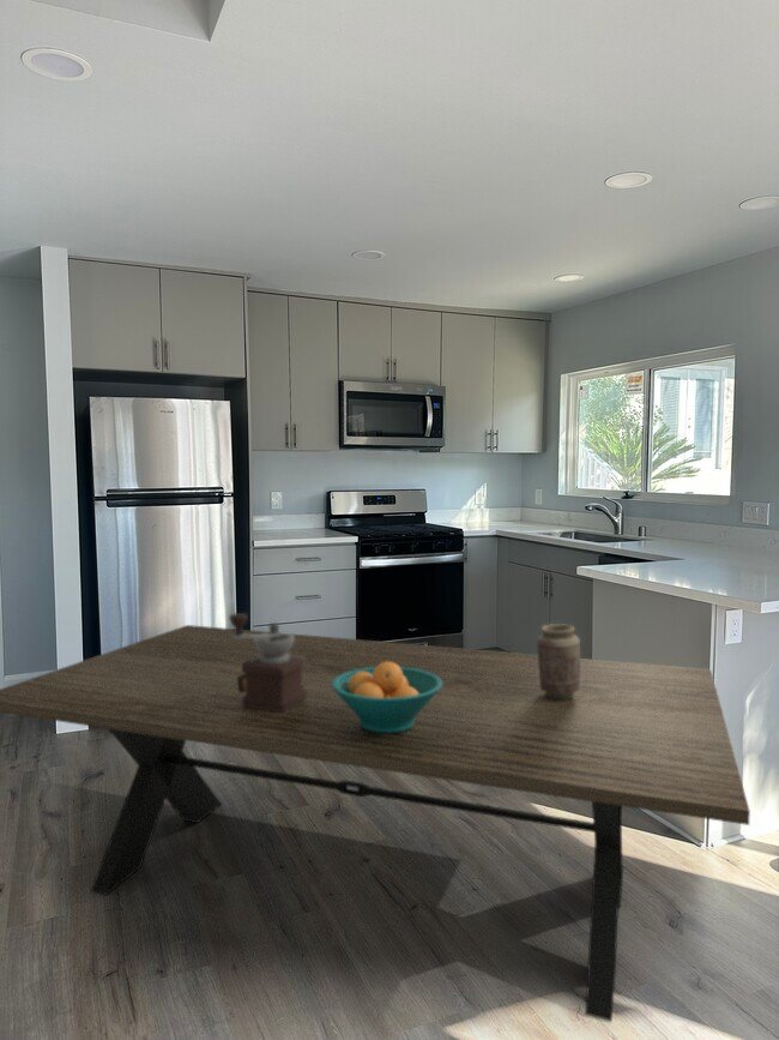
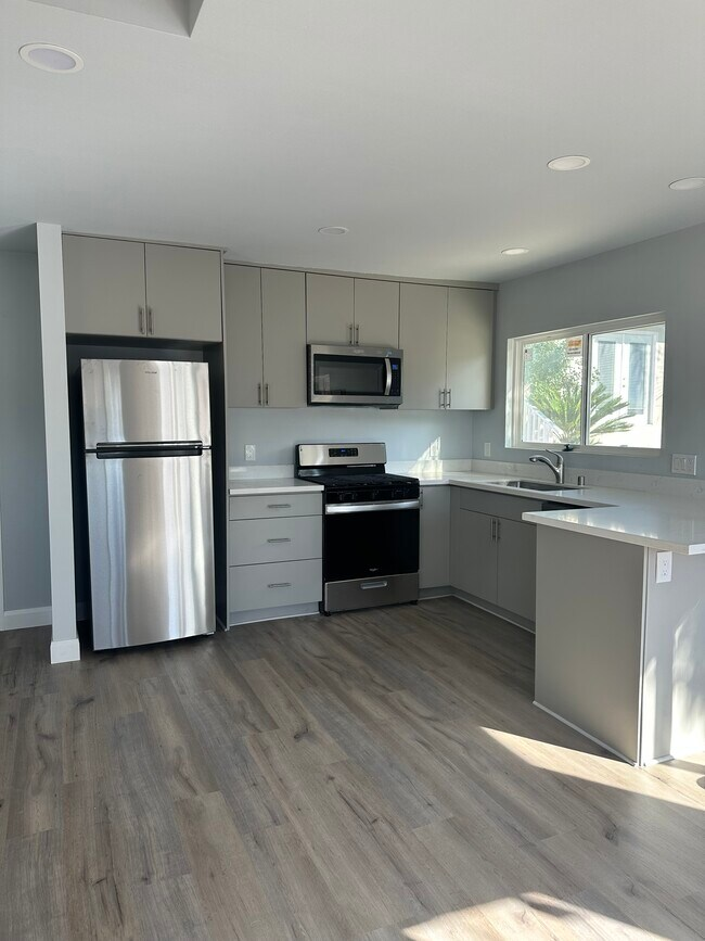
- fruit bowl (386, 692)
- dining table (363, 783)
- vase (558, 660)
- coffee grinder (255, 657)
